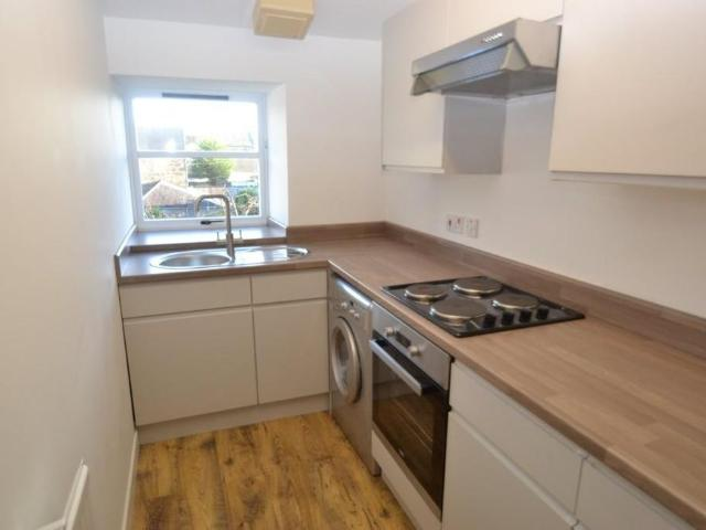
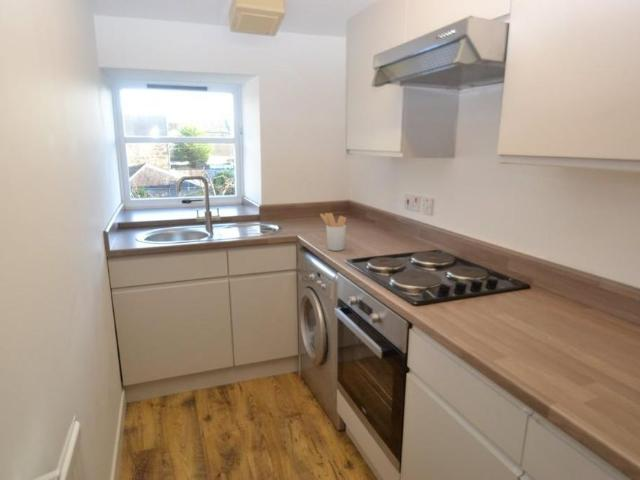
+ utensil holder (332, 230)
